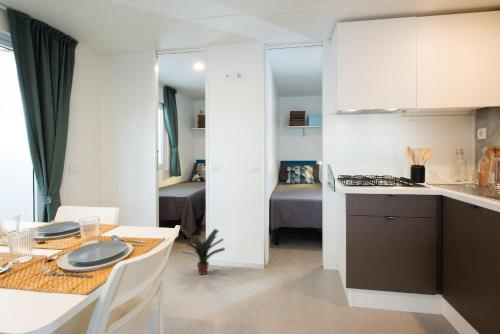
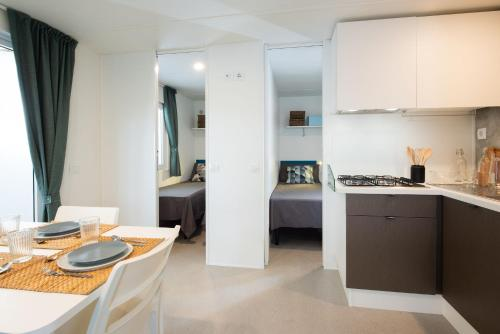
- potted plant (200, 249)
